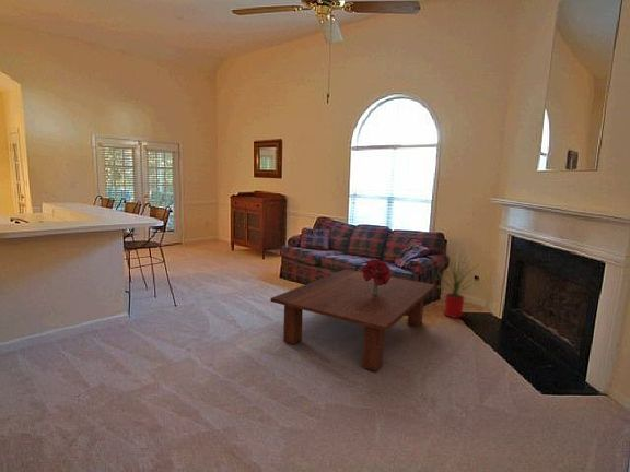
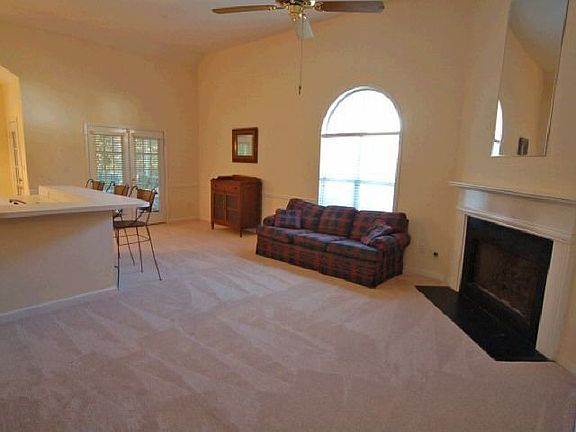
- bouquet (376, 276)
- house plant (455, 283)
- coffee table (359, 311)
